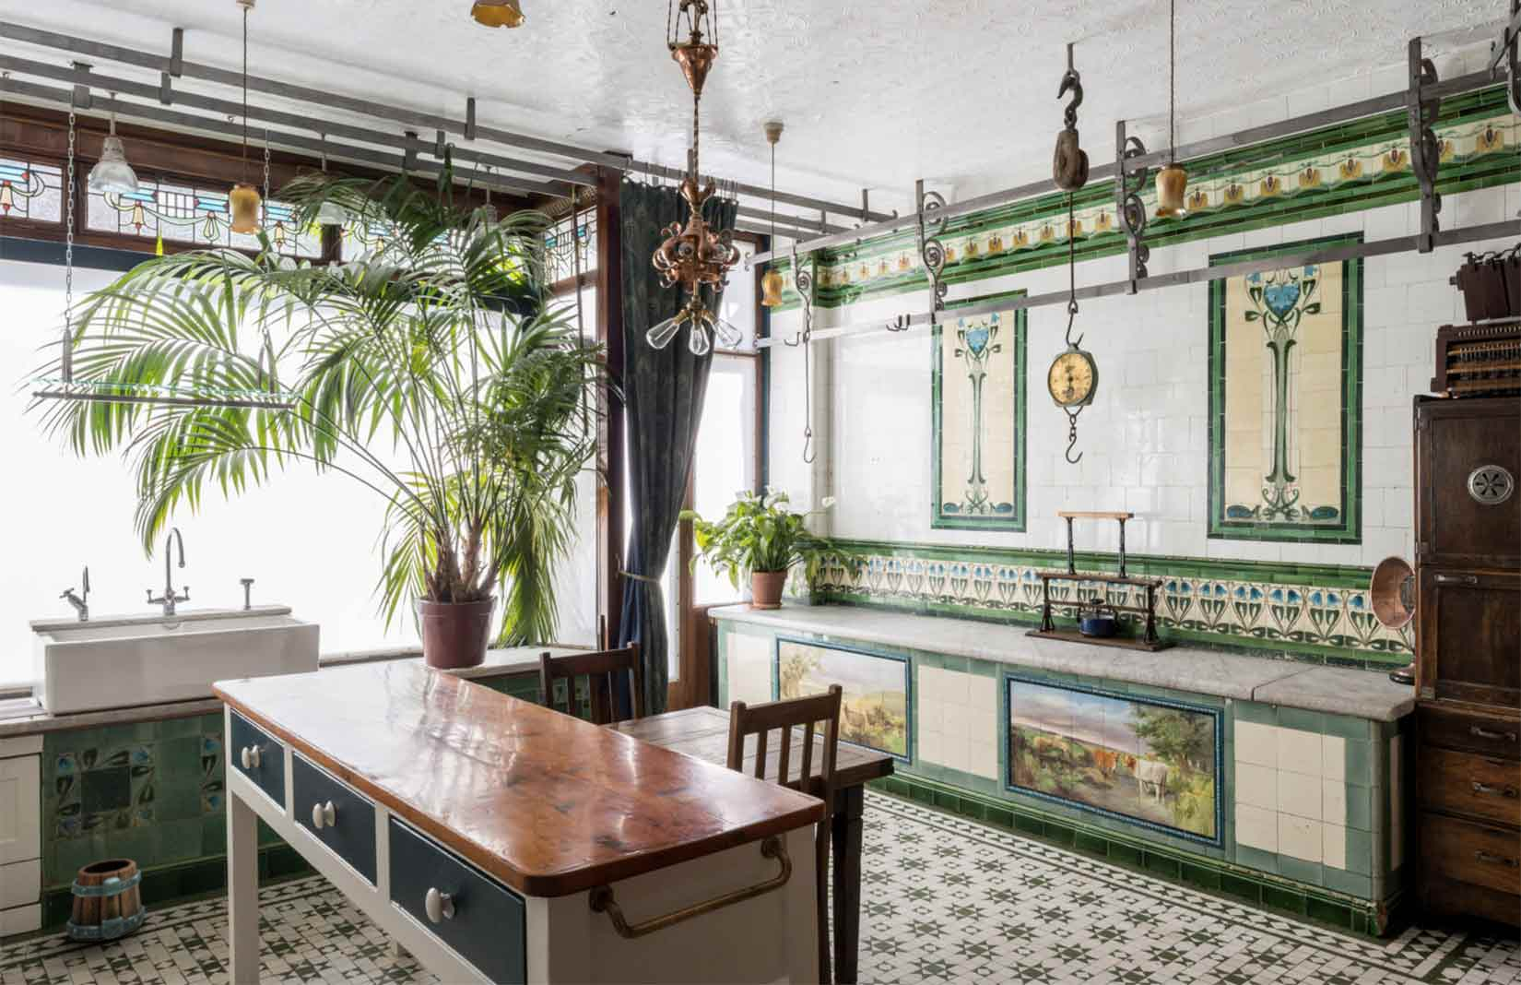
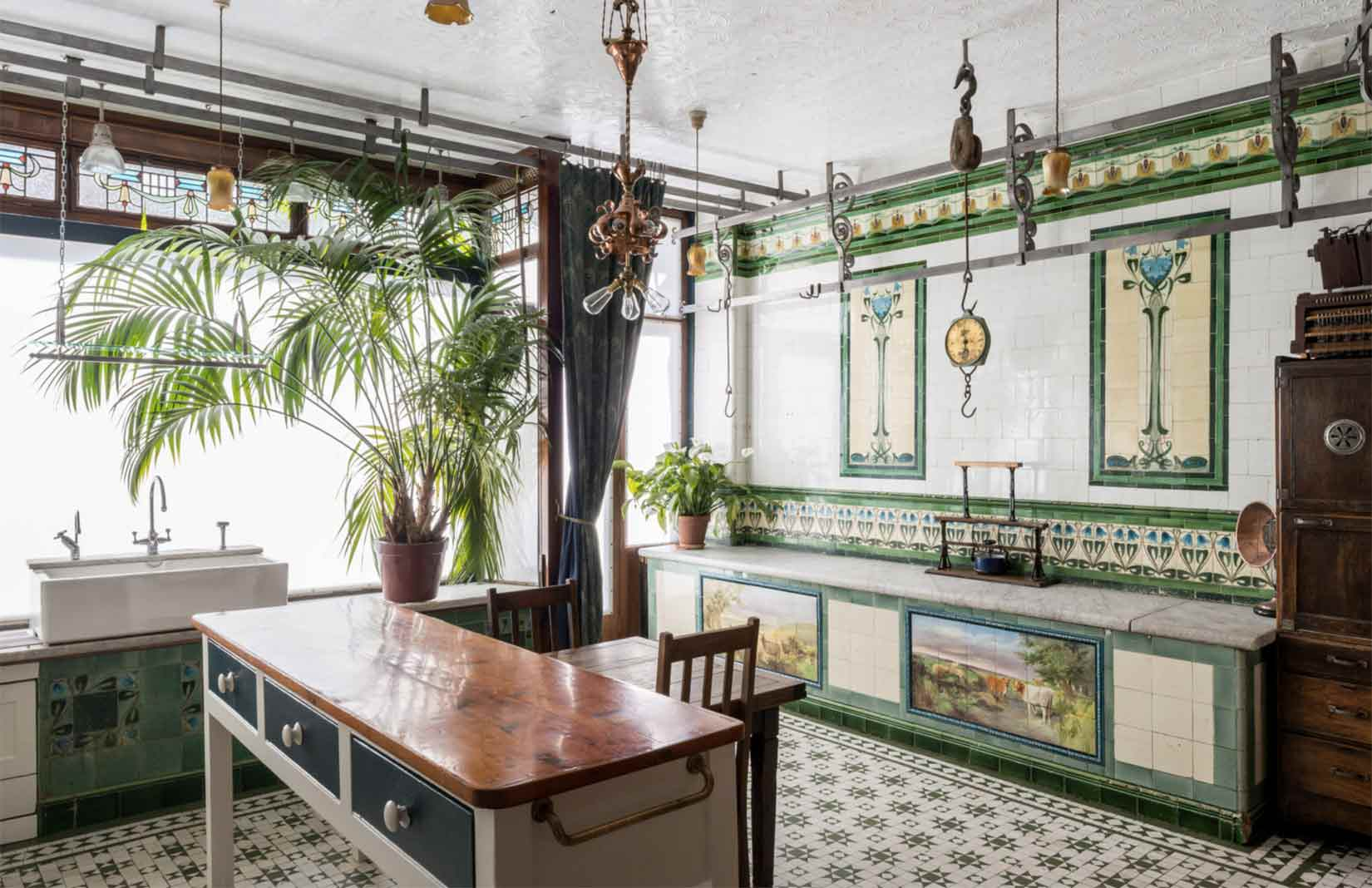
- bucket (108, 902)
